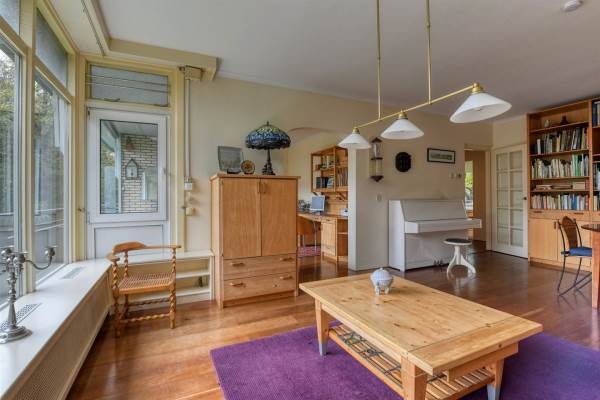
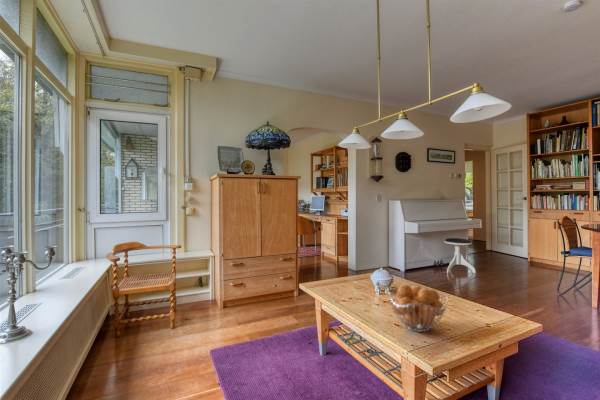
+ fruit basket (417, 306)
